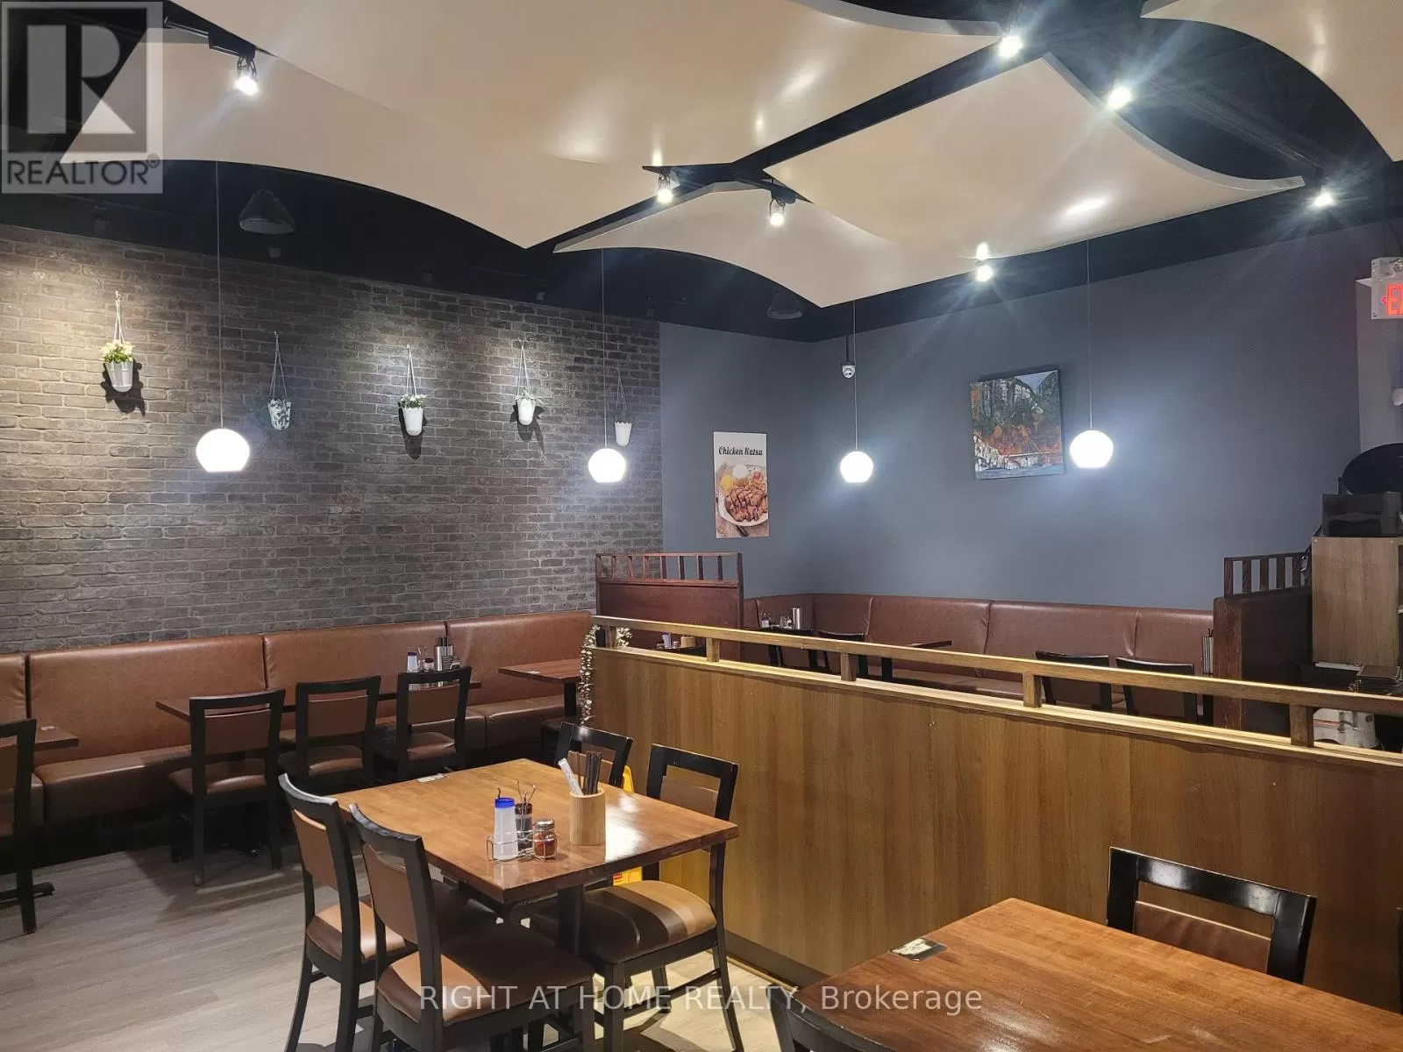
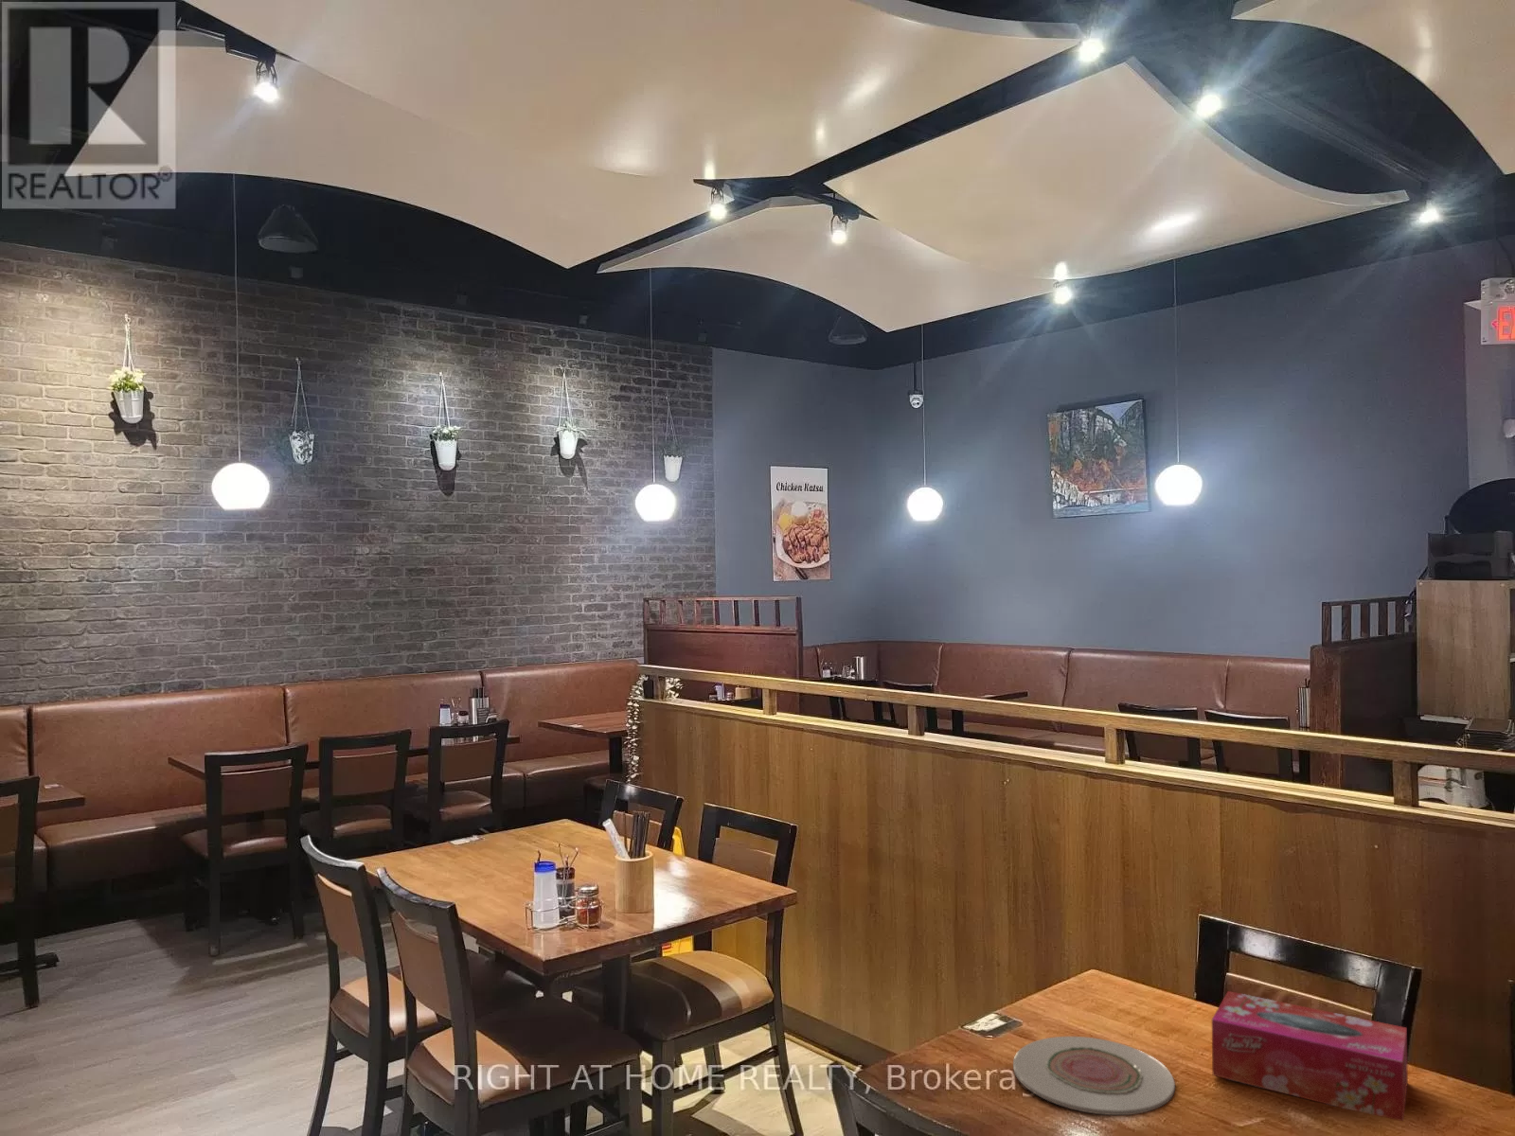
+ plate (1092, 1072)
+ tissue box (1307, 1051)
